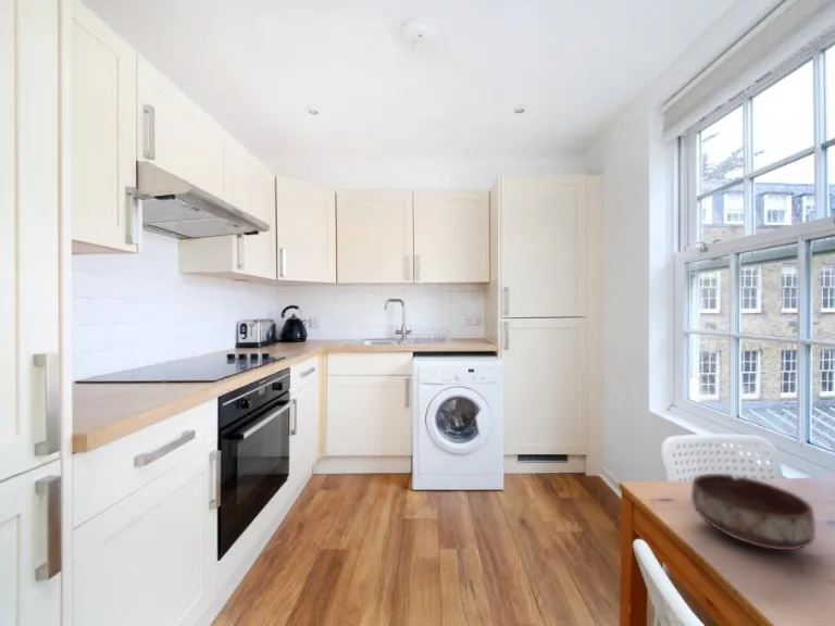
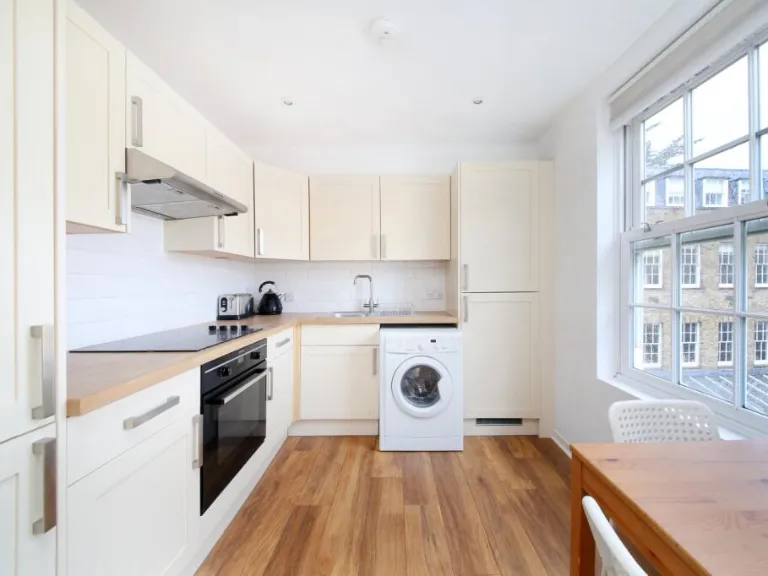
- bowl (748, 513)
